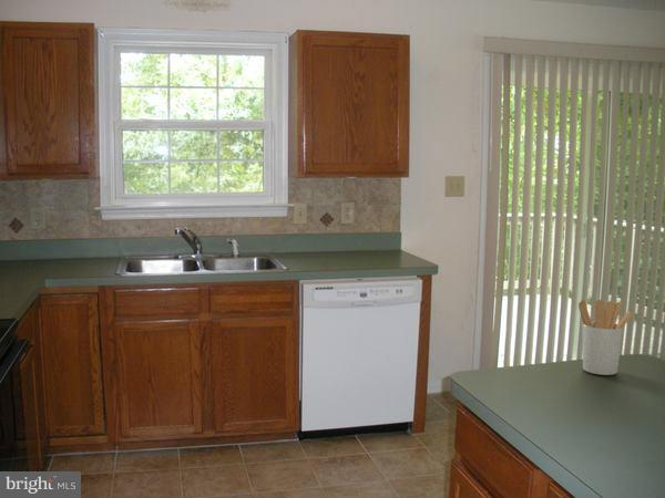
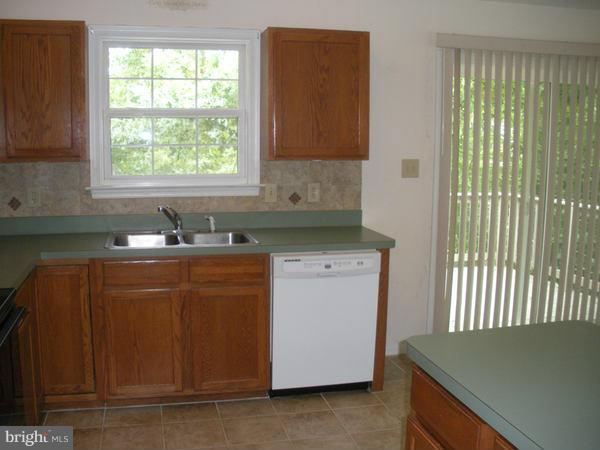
- utensil holder (603, 334)
